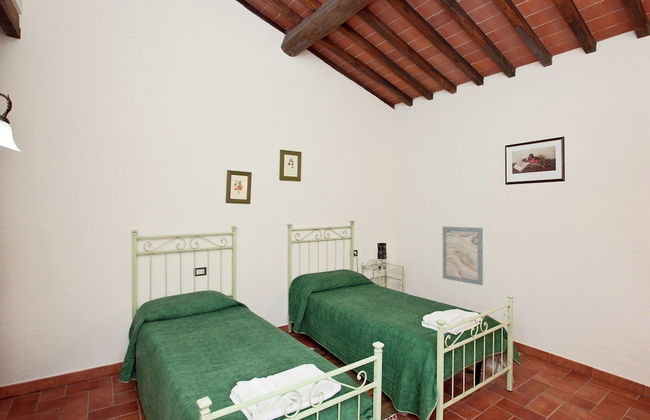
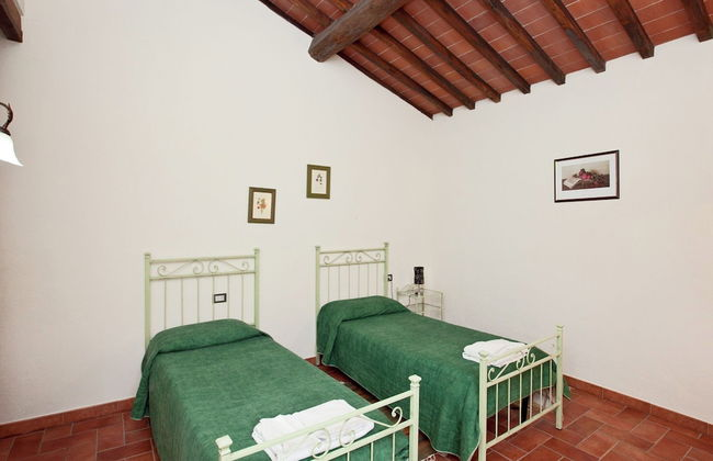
- wall art (461, 254)
